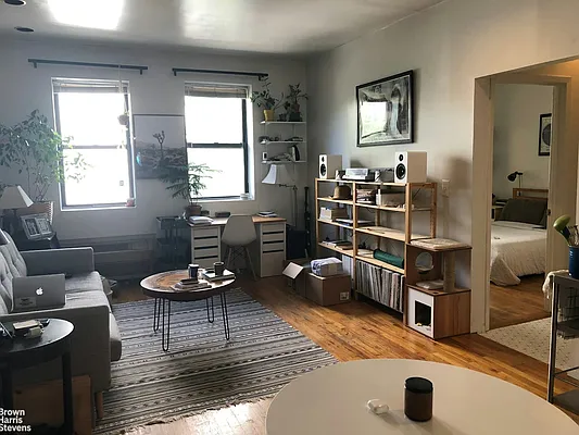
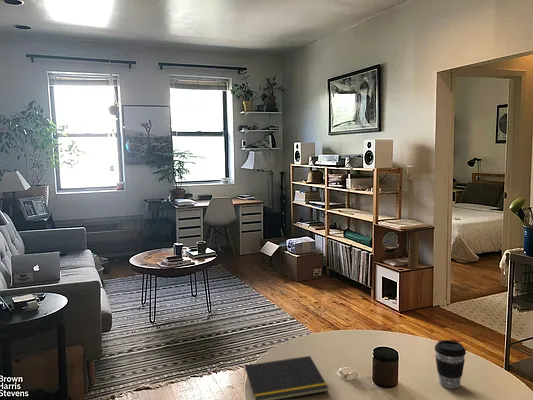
+ notepad (285, 377)
+ coffee cup (449, 364)
